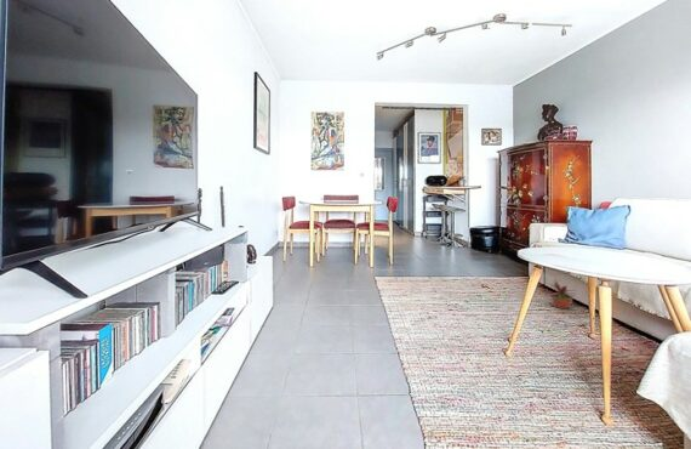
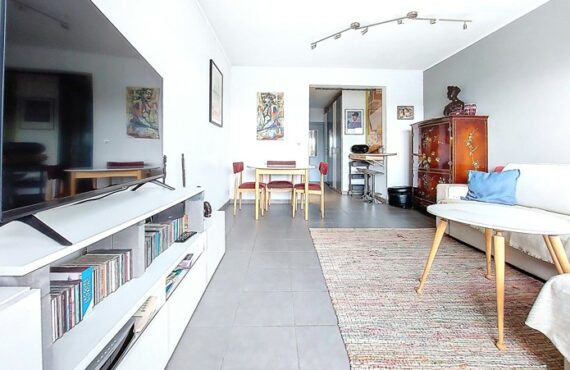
- potted plant (561, 292)
